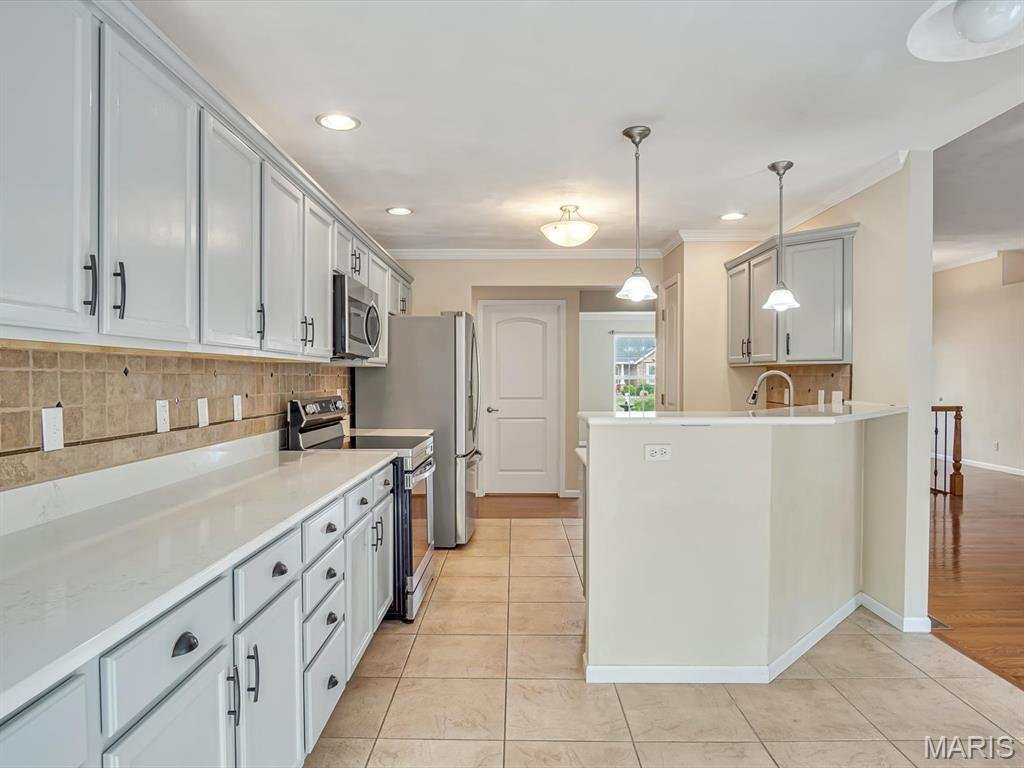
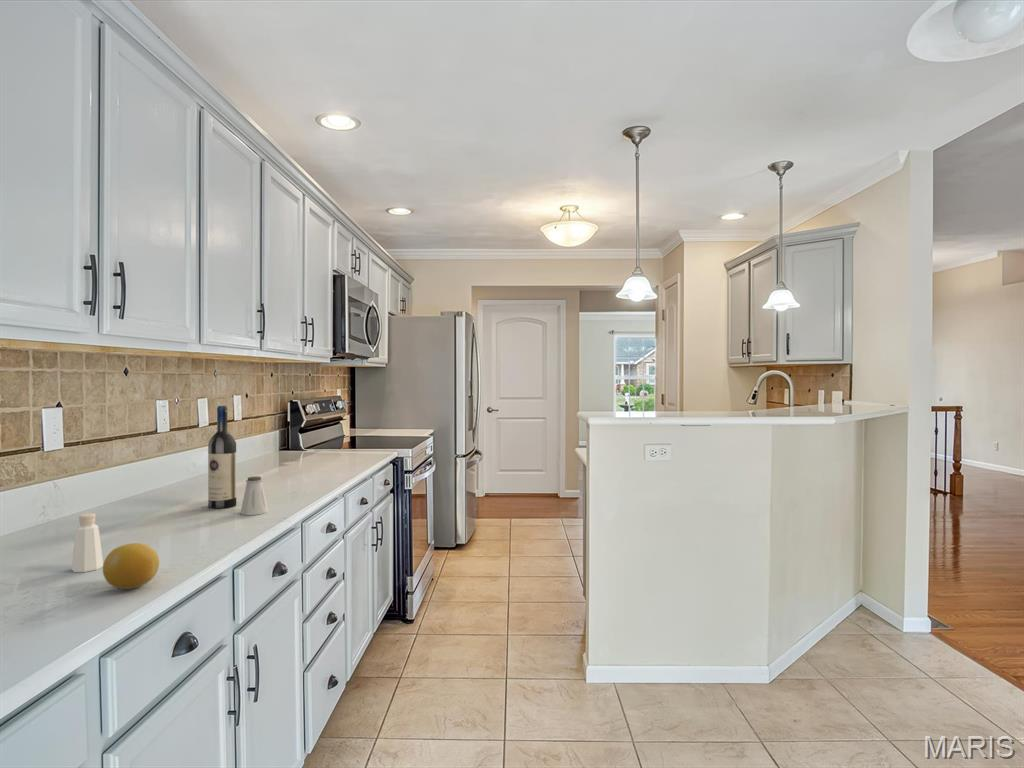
+ wine bottle (222, 455)
+ saltshaker (254, 494)
+ pepper shaker (87, 541)
+ fruit (131, 565)
